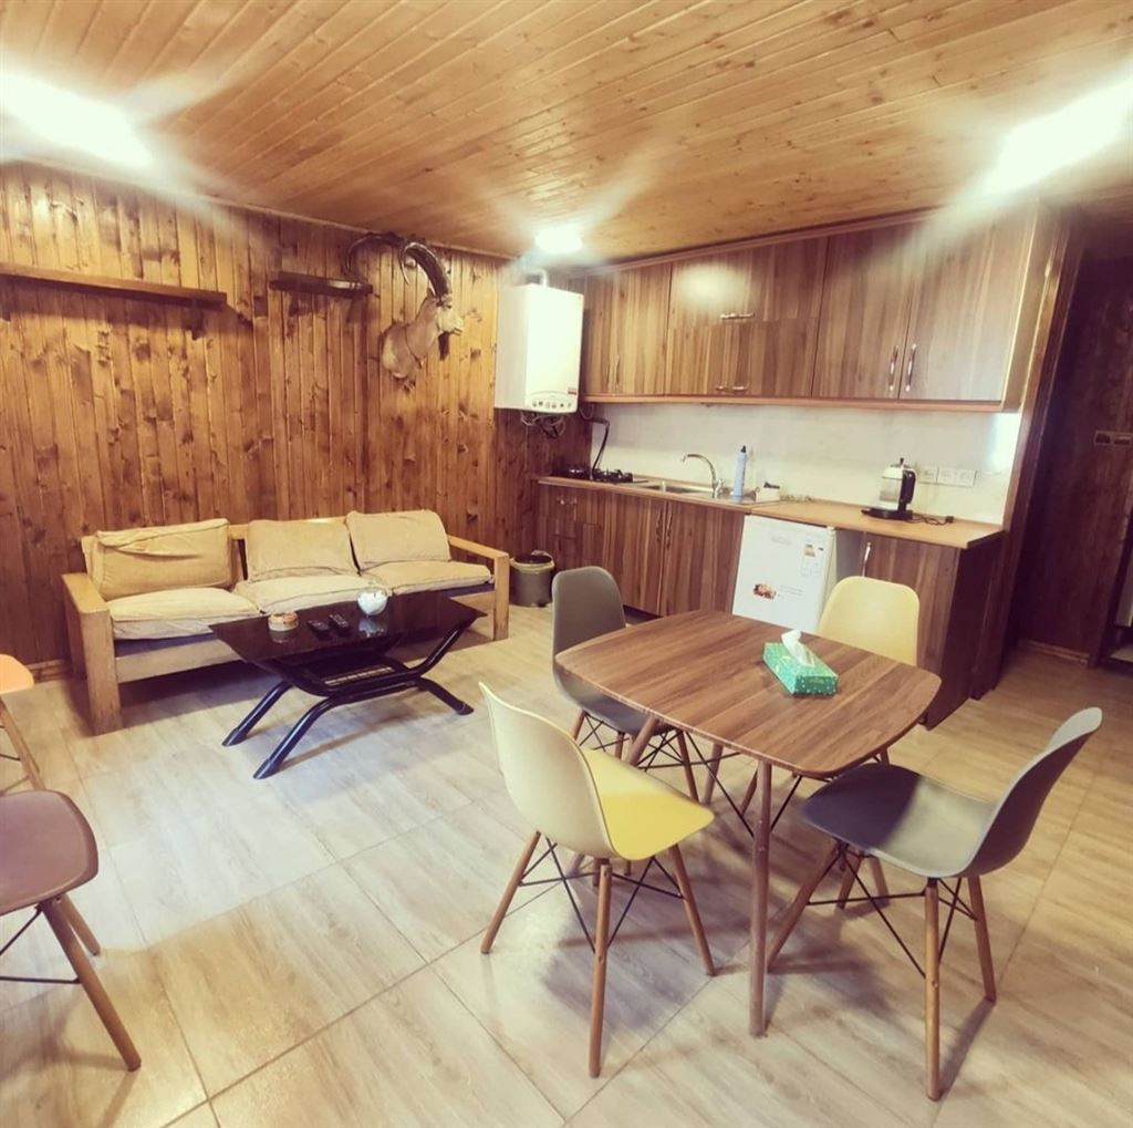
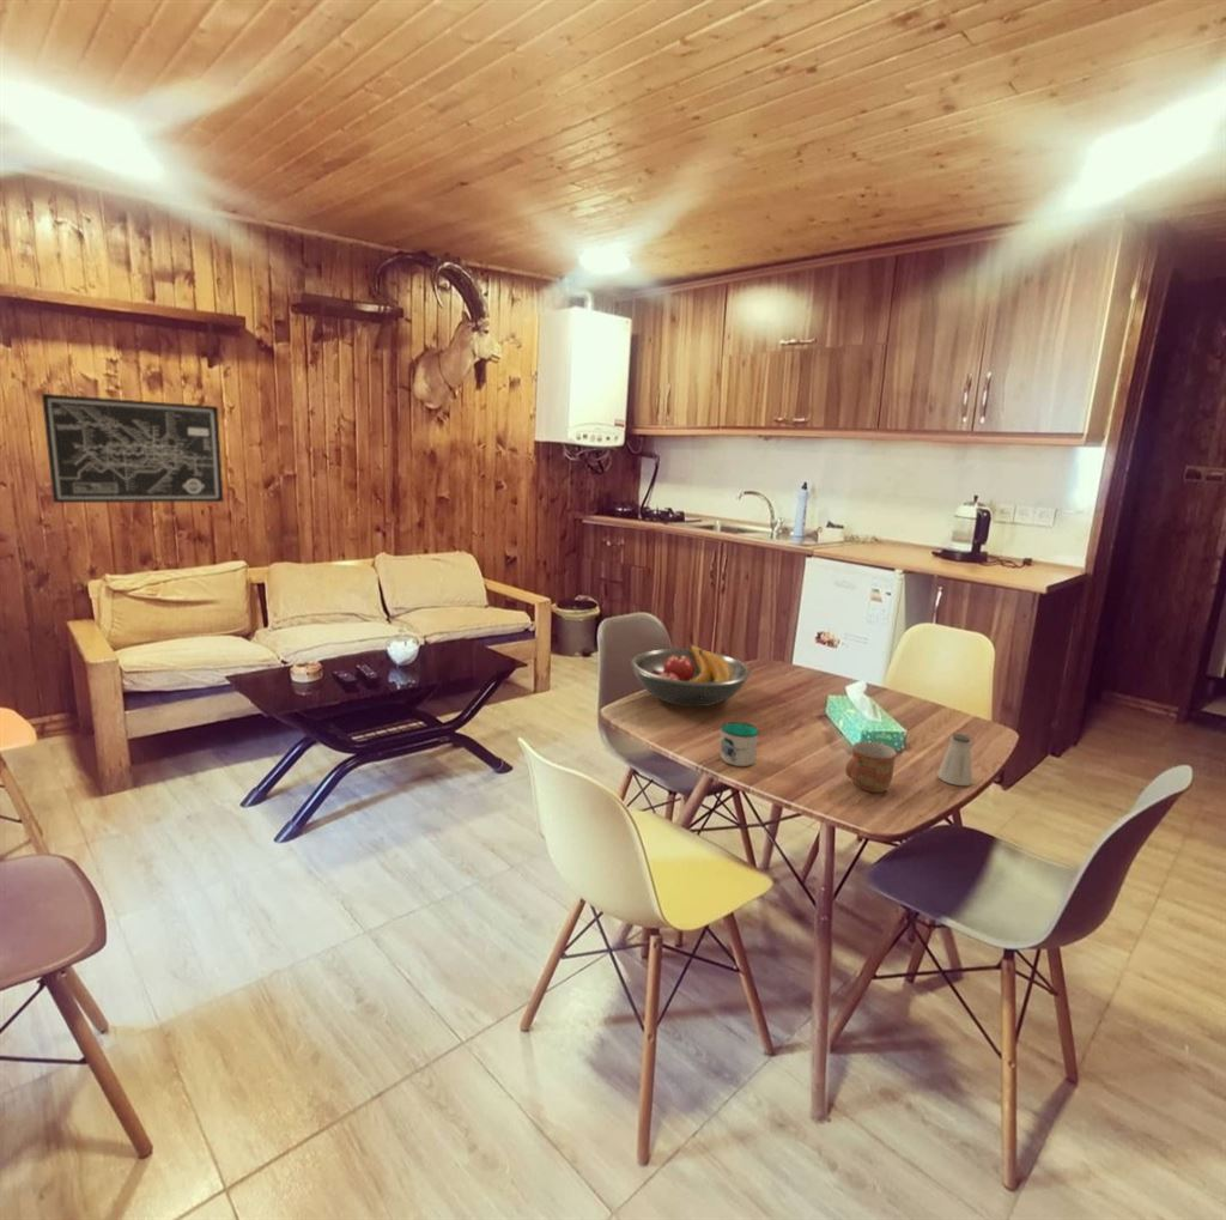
+ mug (735, 742)
+ saltshaker (958, 757)
+ mug (867, 767)
+ wall art (139, 451)
+ fruit bowl (688, 676)
